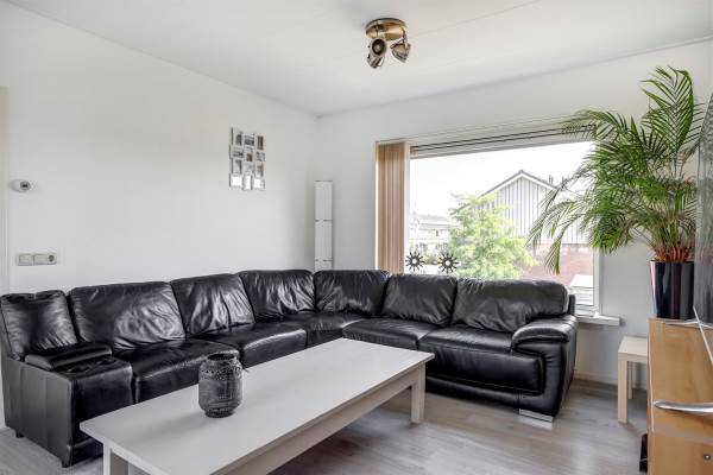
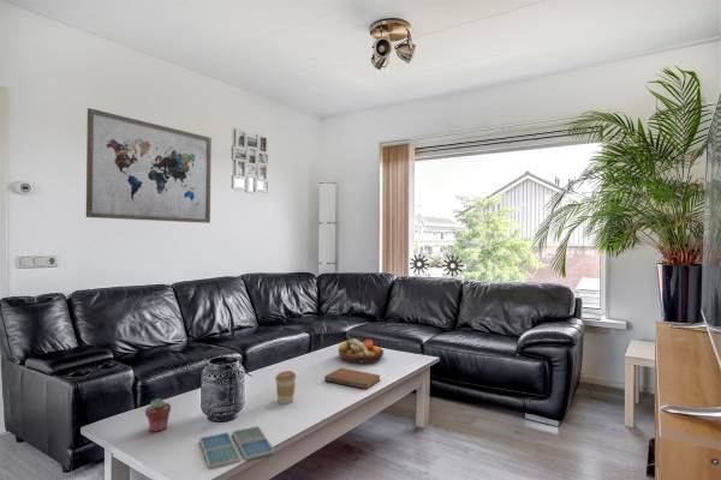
+ wall art (156, 172)
+ potted succulent (157, 413)
+ notebook (352, 378)
+ fruit bowl (360, 348)
+ coffee cup (285, 386)
+ drink coaster (234, 446)
